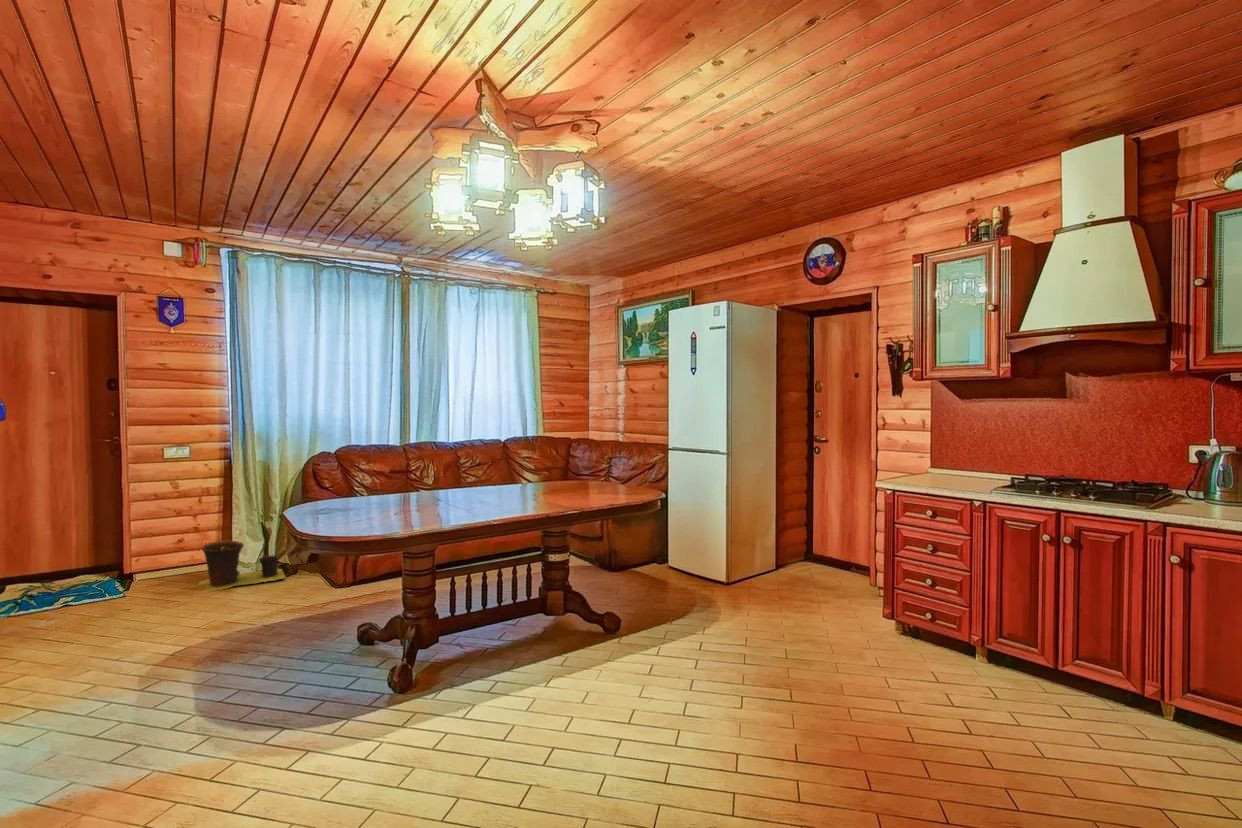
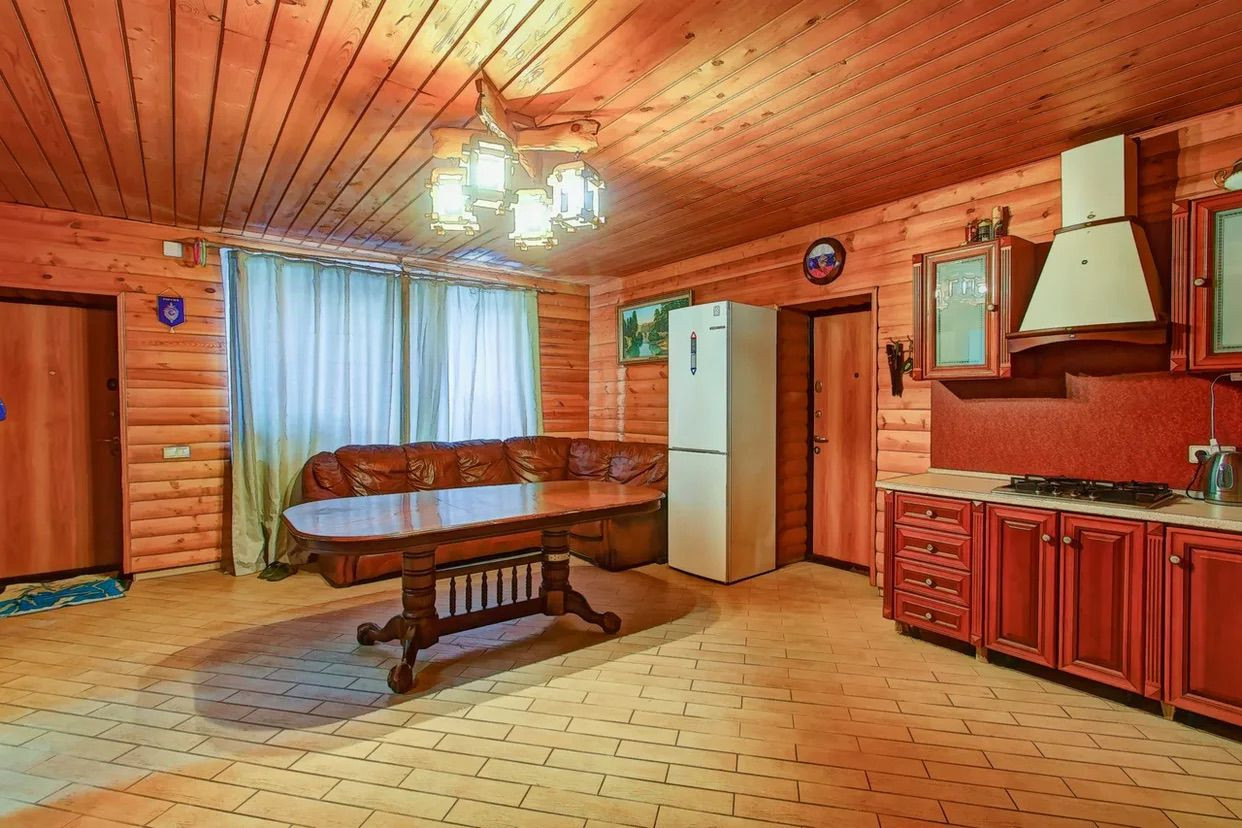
- trash can (238, 561)
